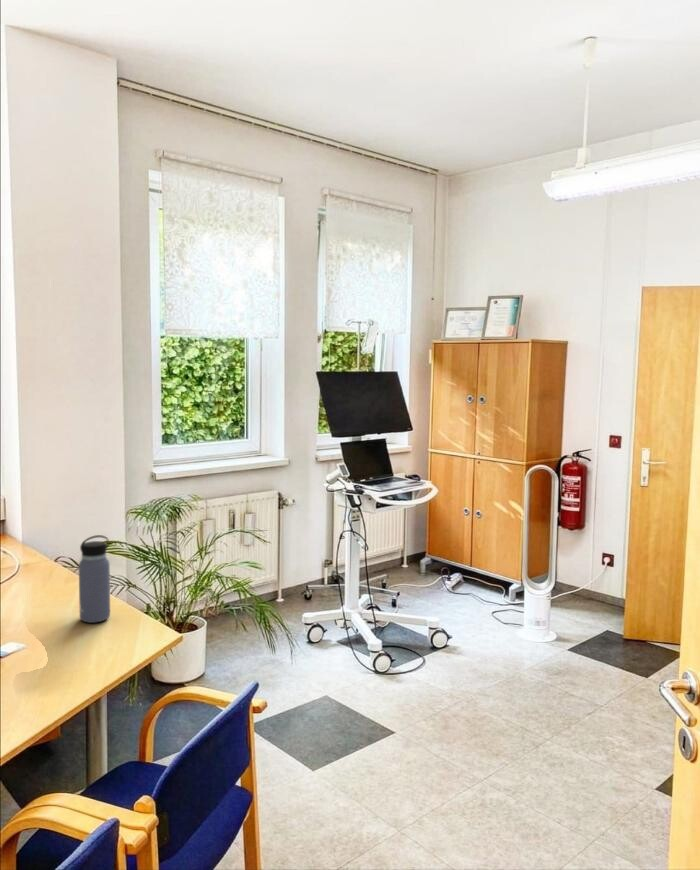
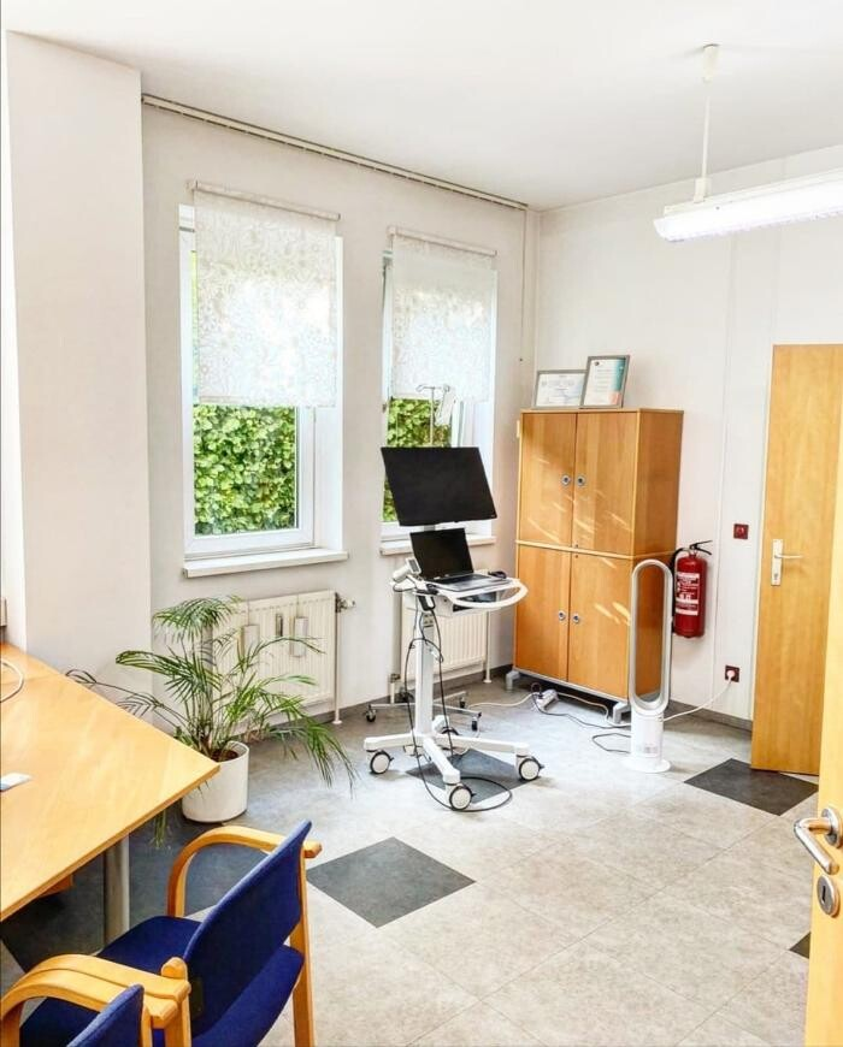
- water bottle (94, 575)
